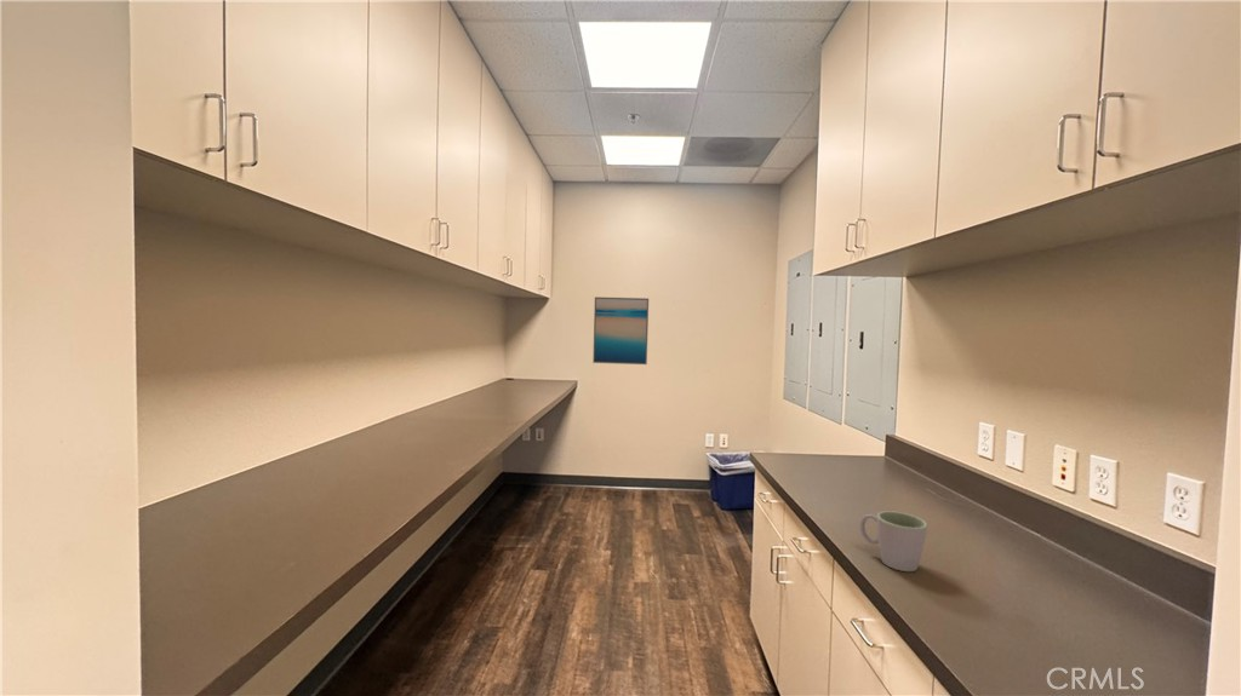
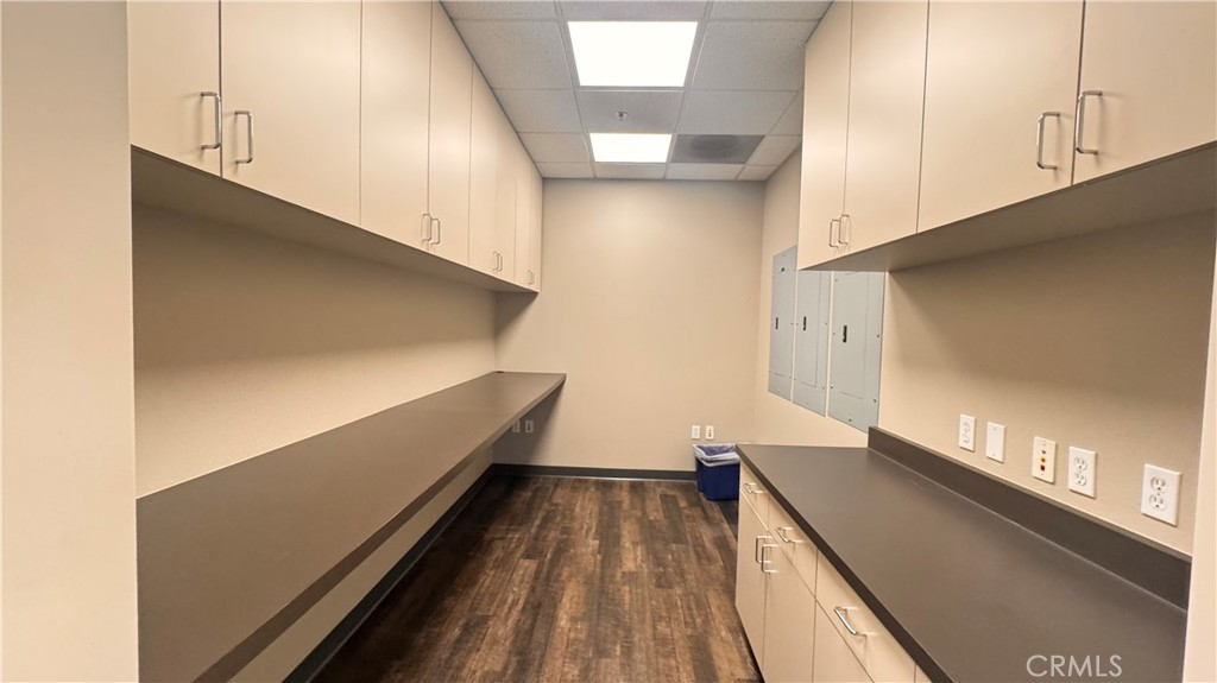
- wall art (620, 330)
- mug (891, 539)
